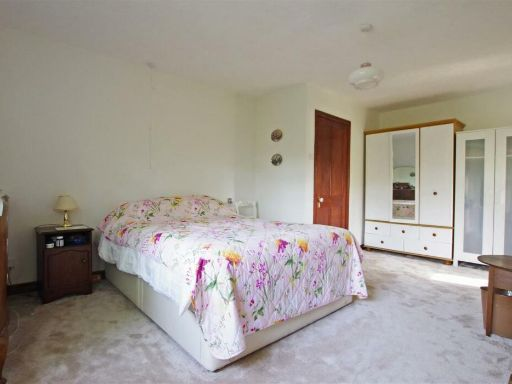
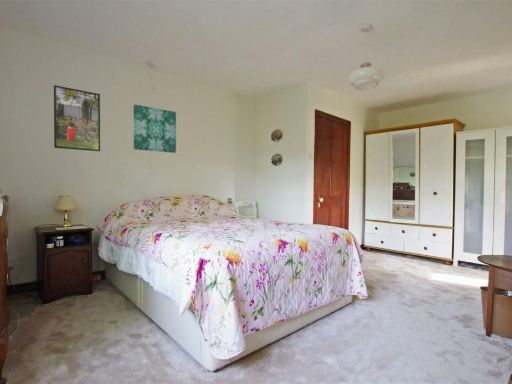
+ wall art (155, 129)
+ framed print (78, 119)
